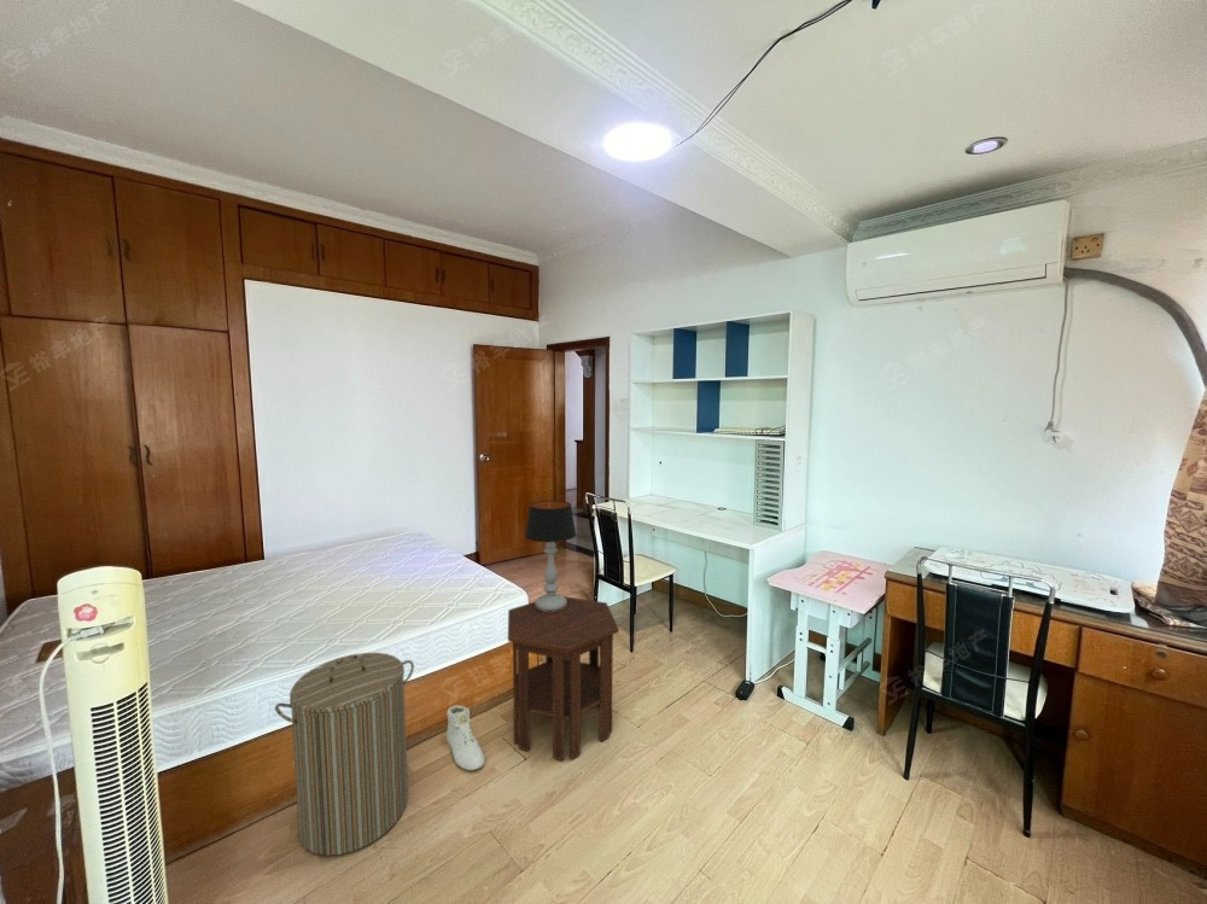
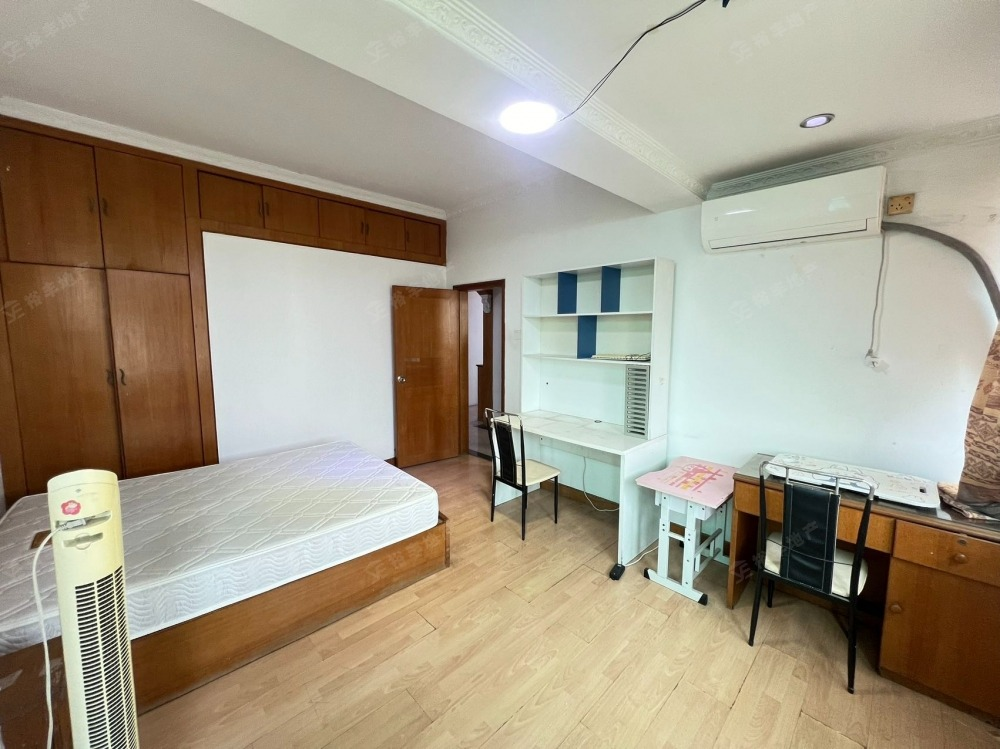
- laundry hamper (352, 735)
- side table (561, 670)
- sneaker (462, 734)
- table lamp (550, 555)
